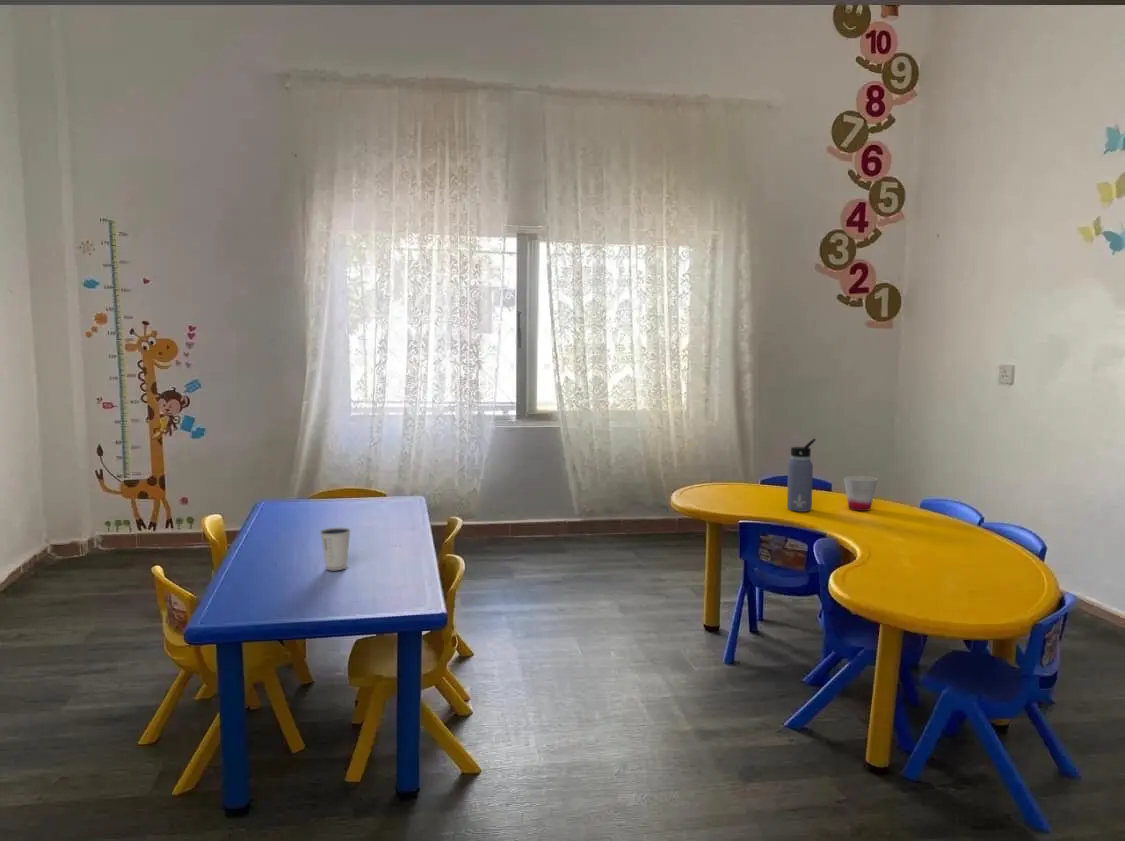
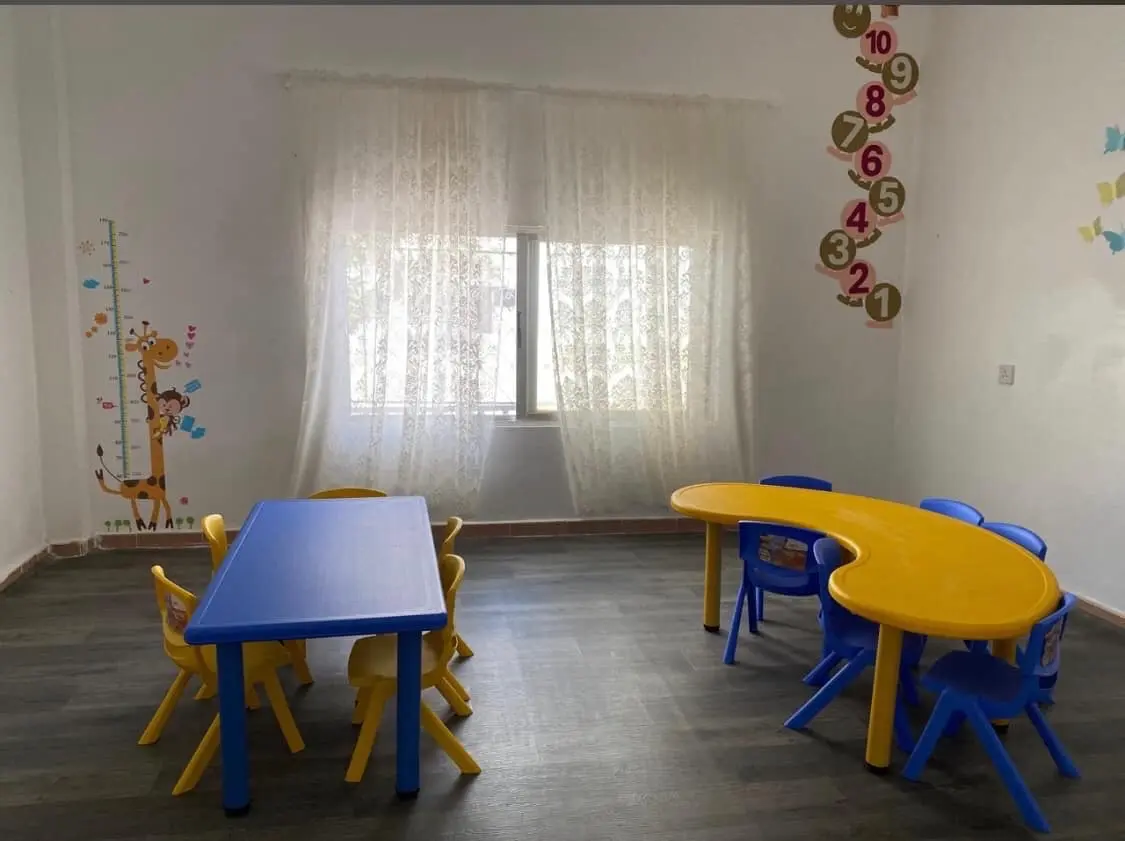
- dixie cup (335, 549)
- water bottle (801, 474)
- cup (859, 493)
